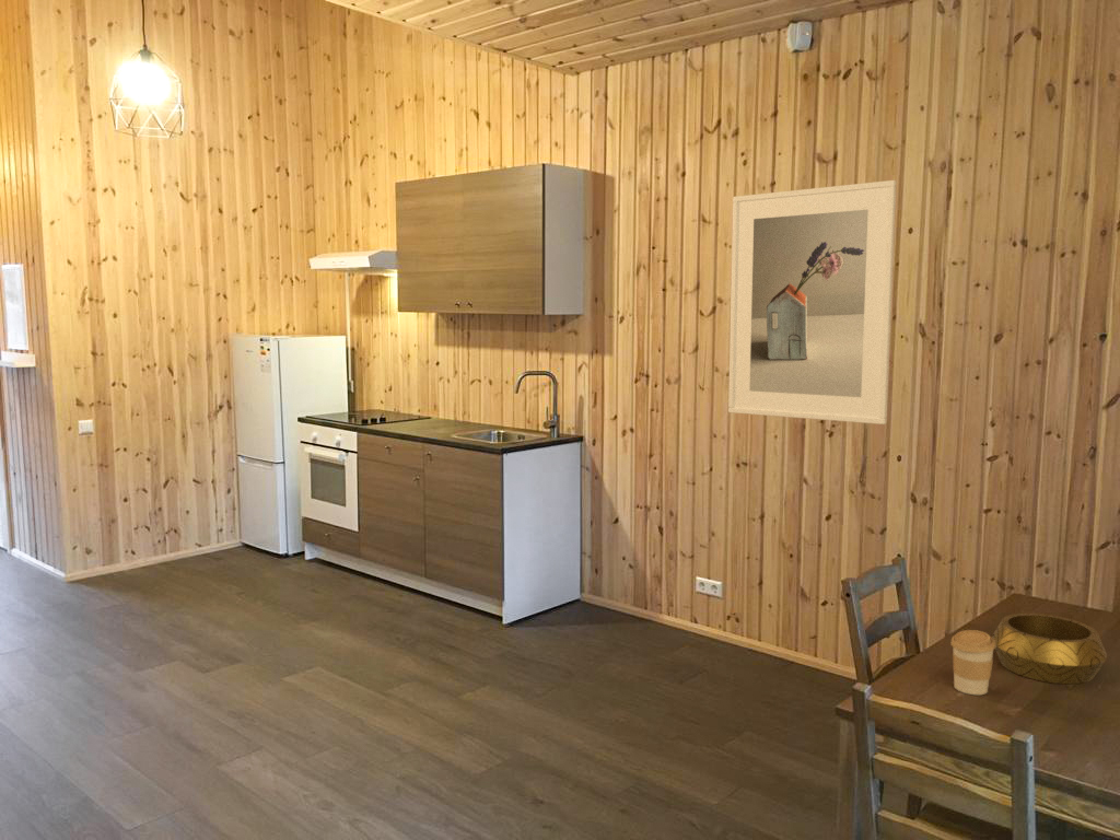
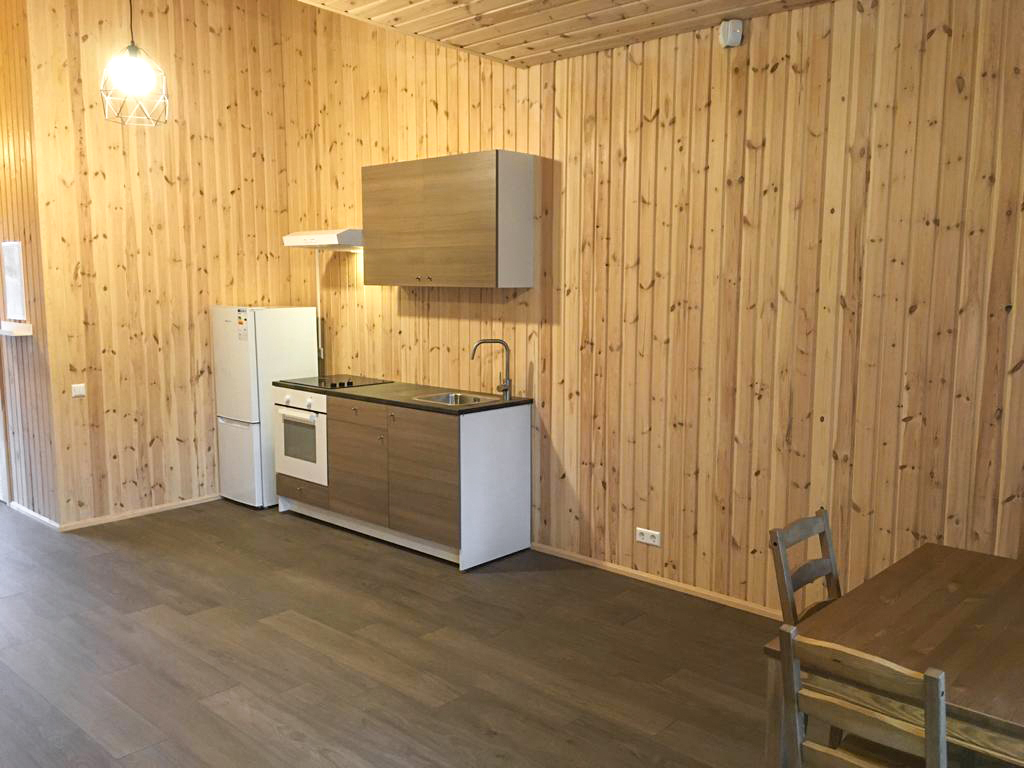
- decorative bowl (1047, 646)
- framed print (806, 305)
- coffee cup (971, 661)
